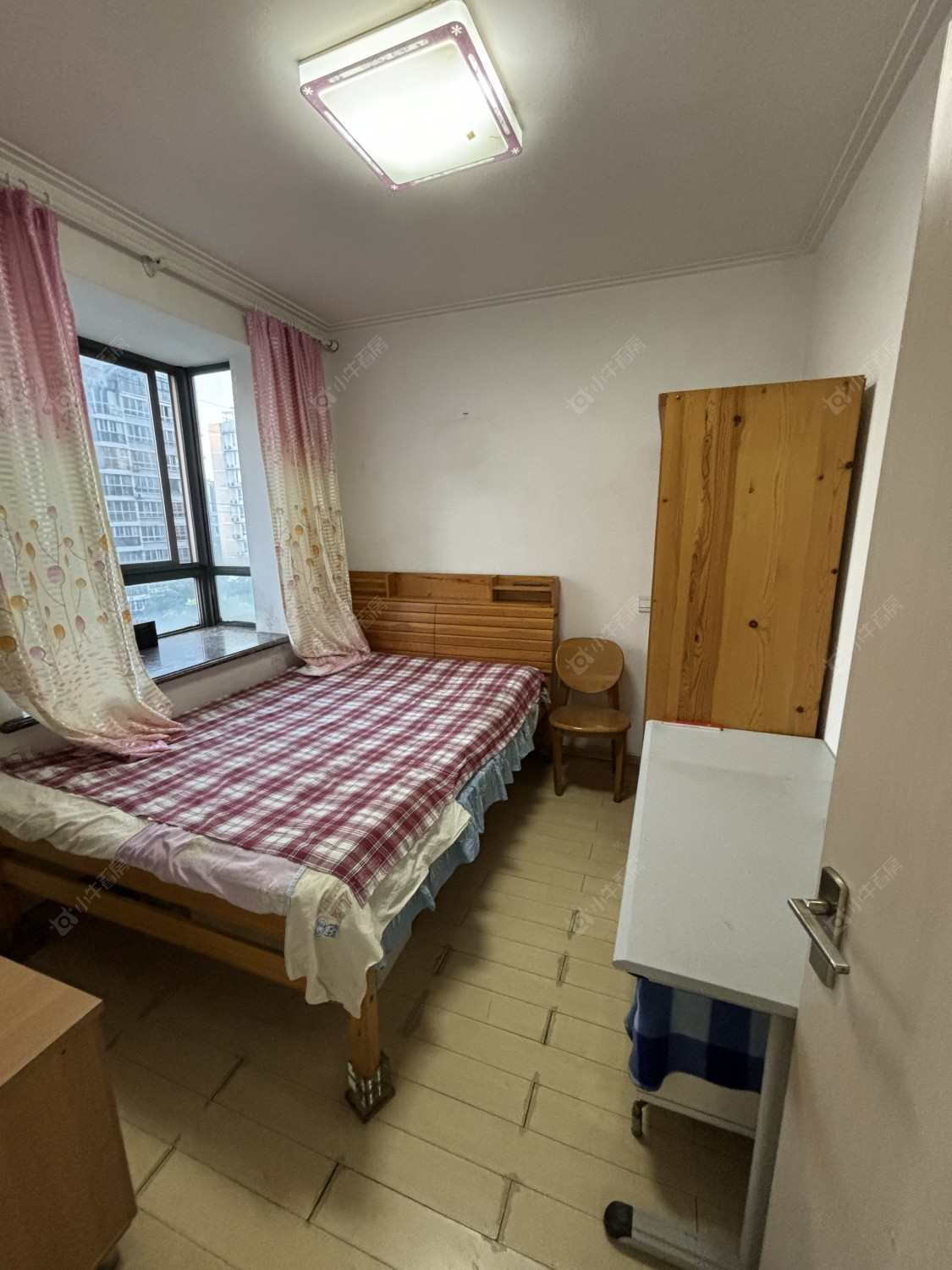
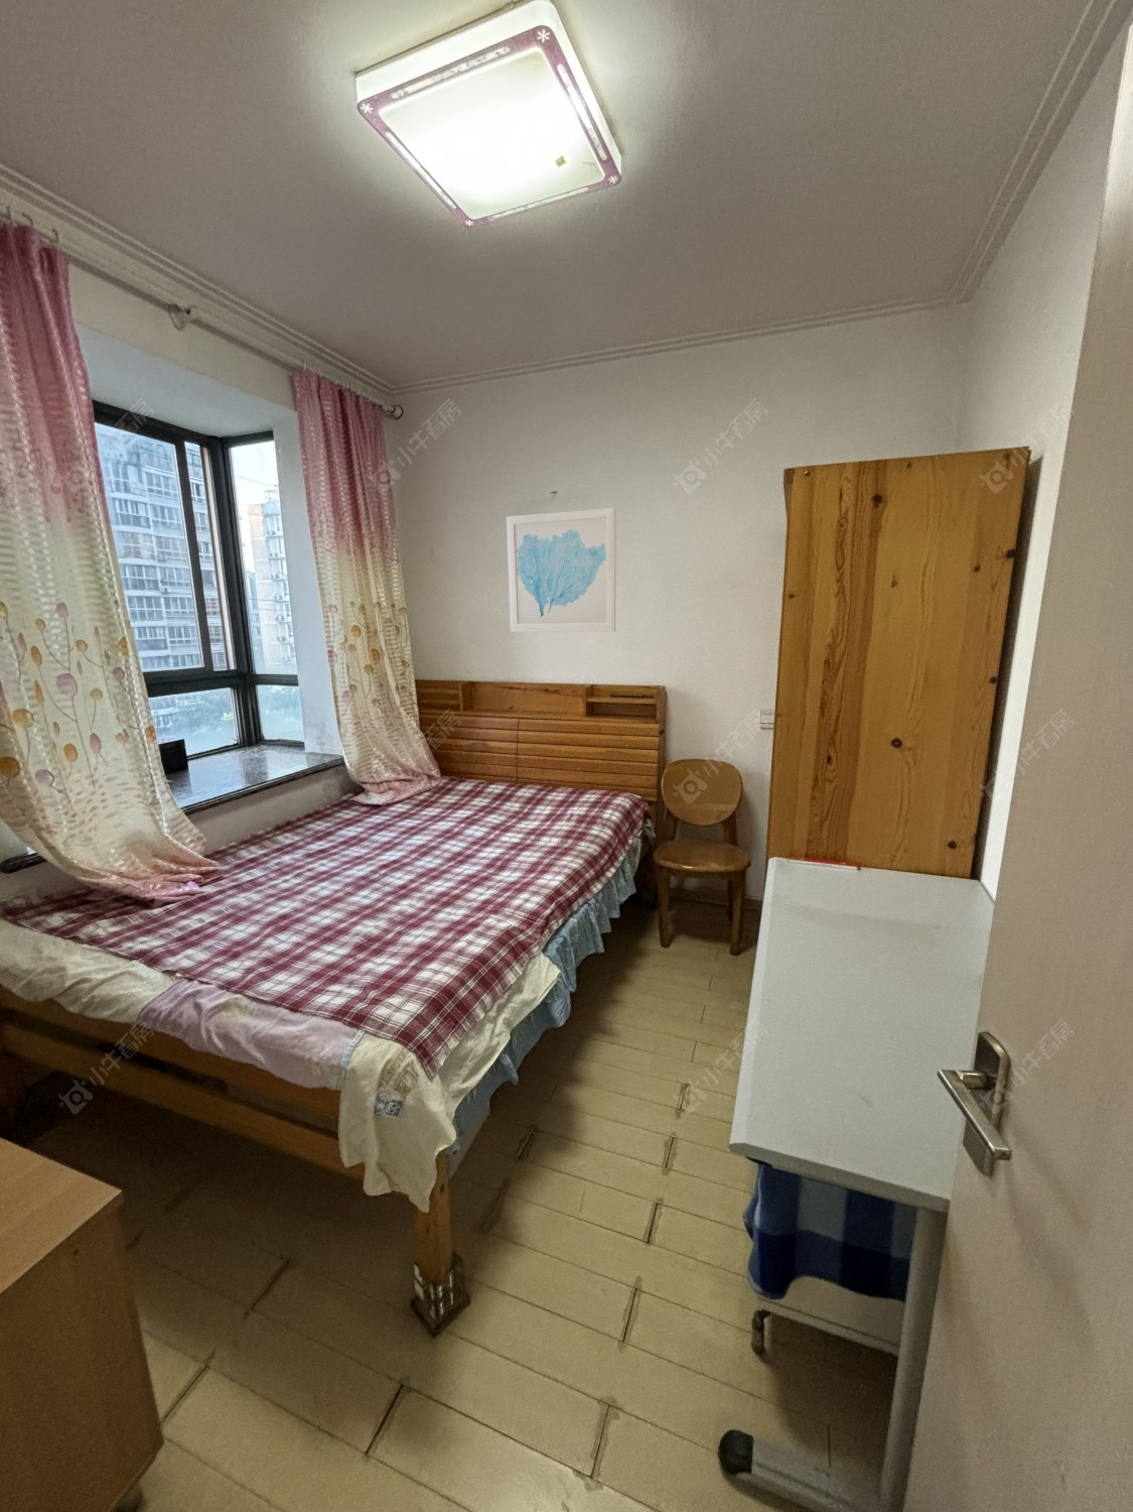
+ wall art (559, 573)
